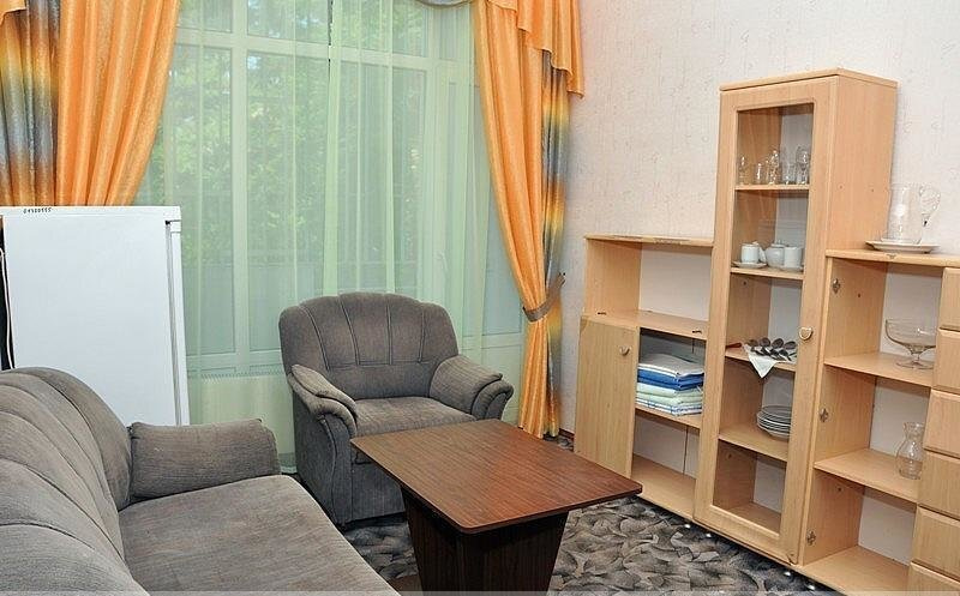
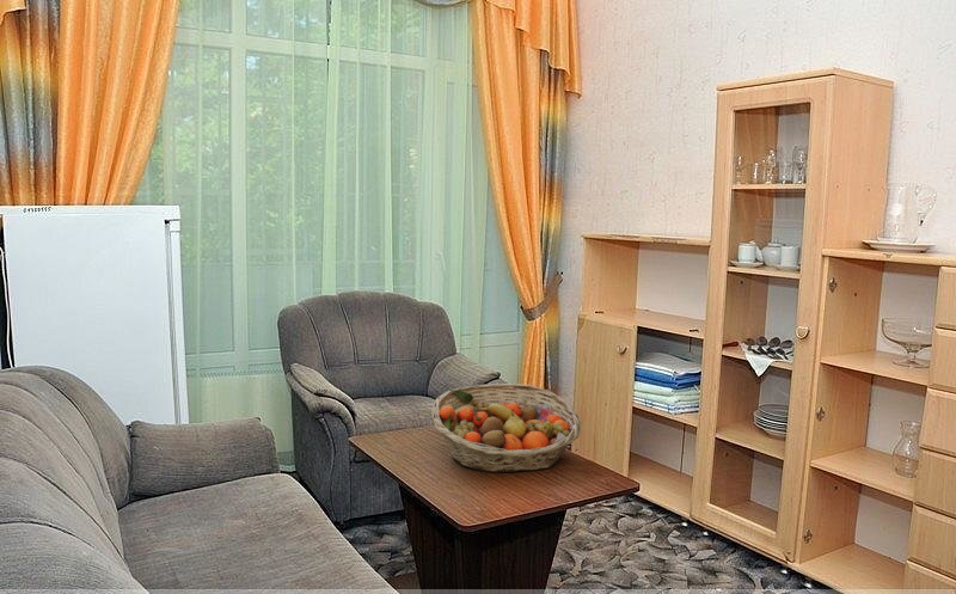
+ fruit basket (505, 425)
